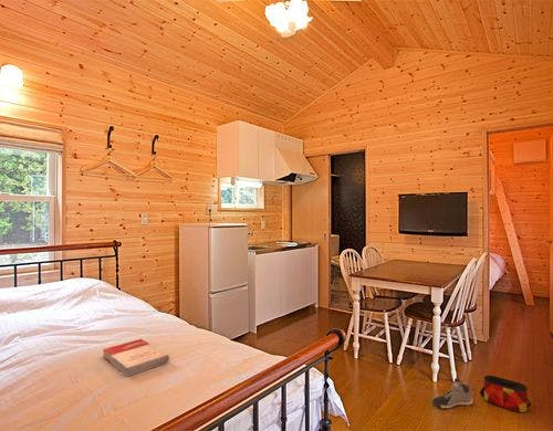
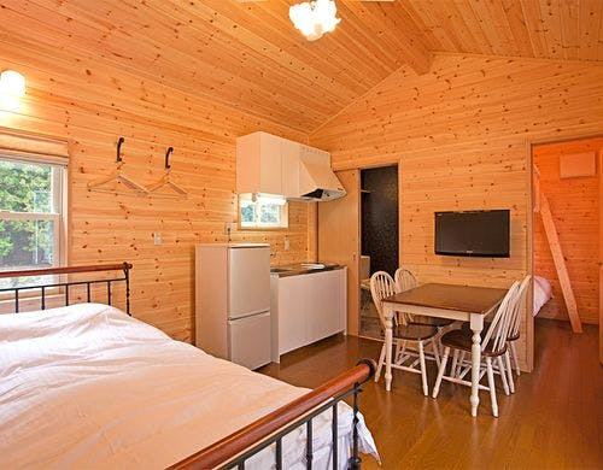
- sneaker (451, 391)
- bag (503, 391)
- book (135, 355)
